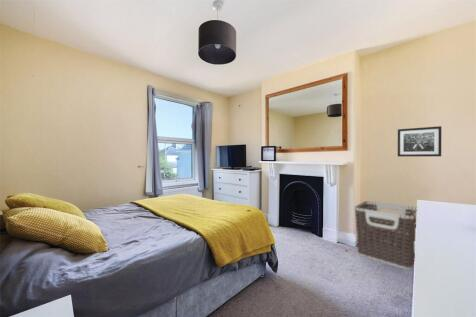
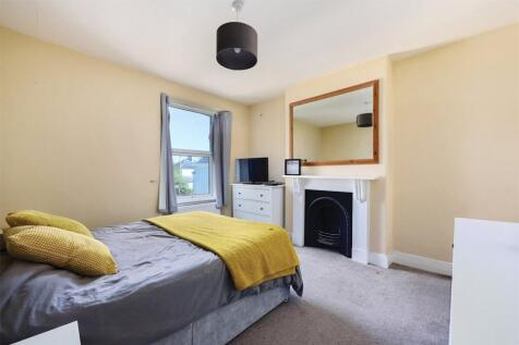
- clothes hamper (386, 230)
- wall art (418, 142)
